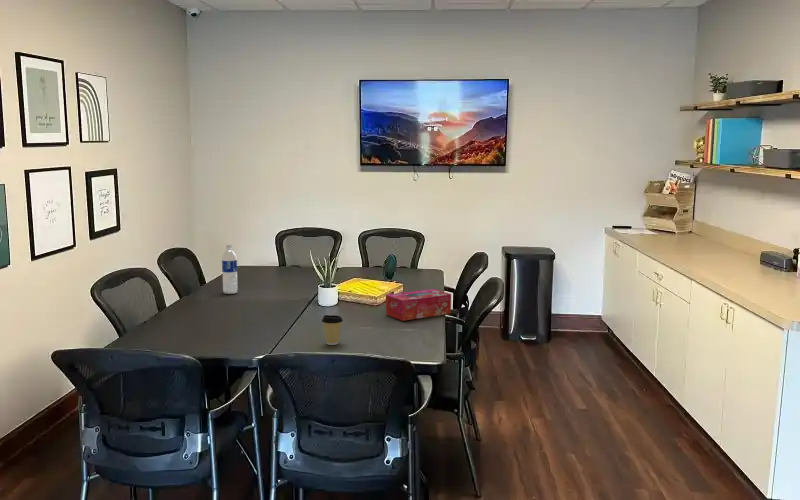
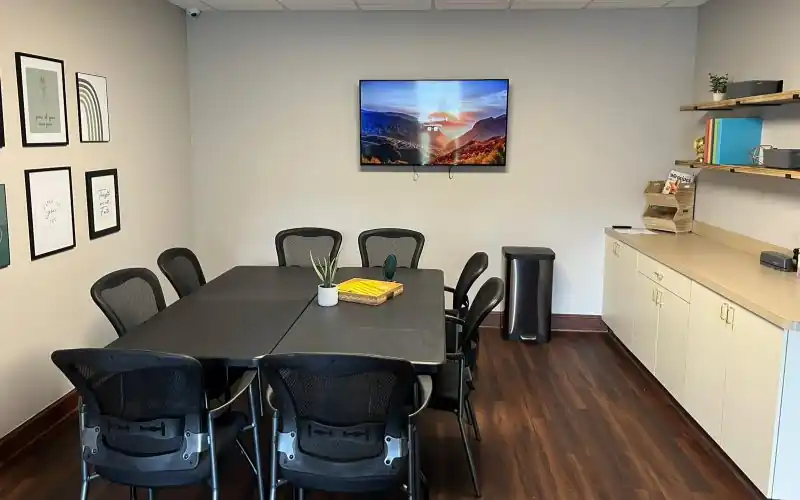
- water bottle (229, 268)
- coffee cup (332, 329)
- tissue box (418, 304)
